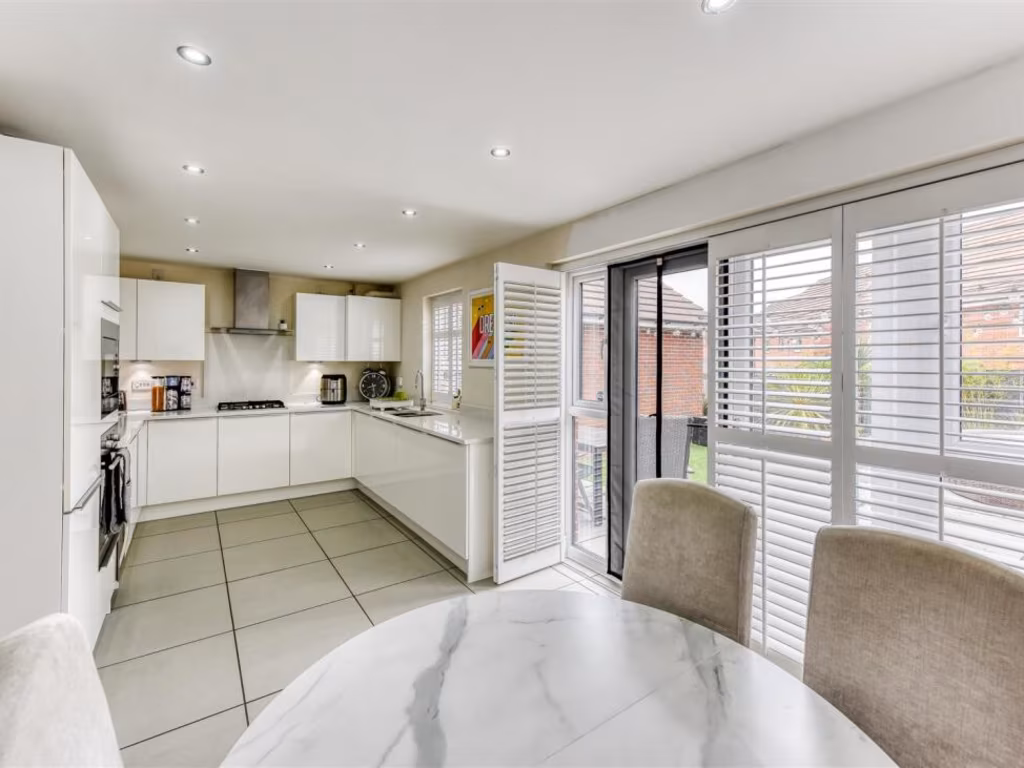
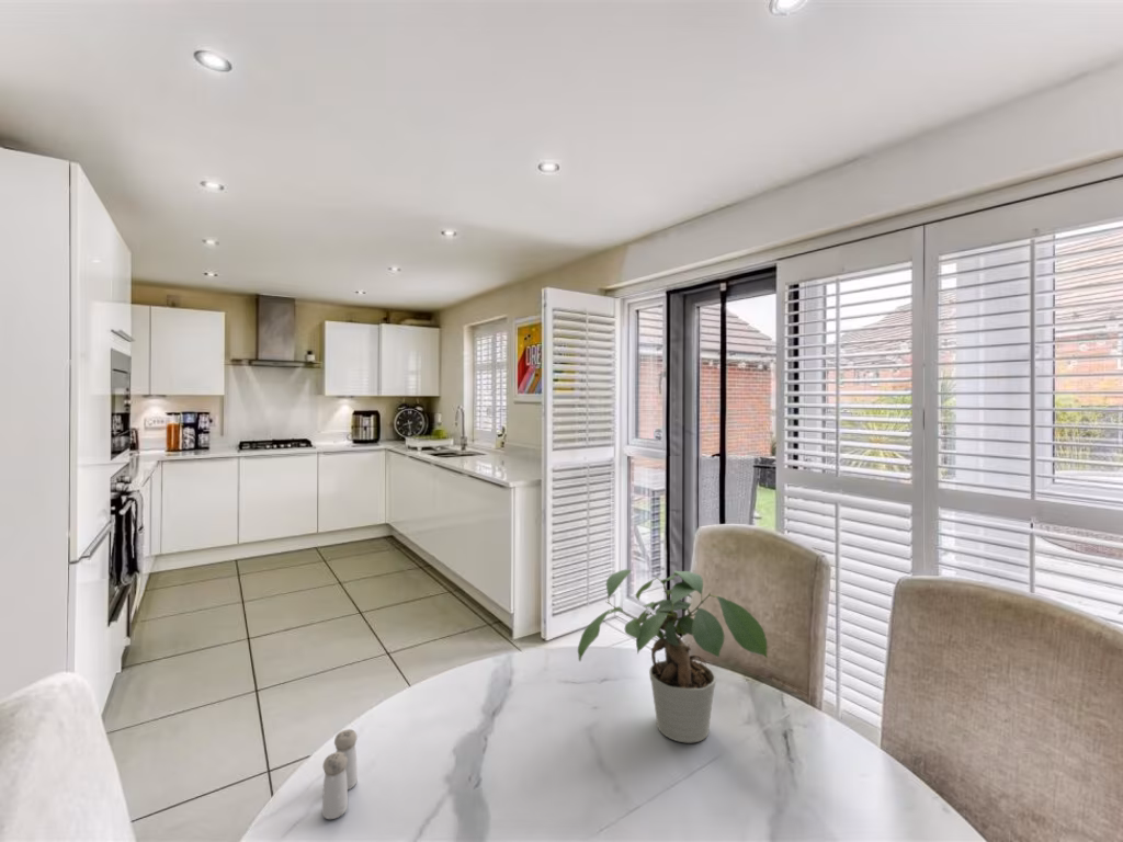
+ salt and pepper shaker (340, 770)
+ potted plant (661, 649)
